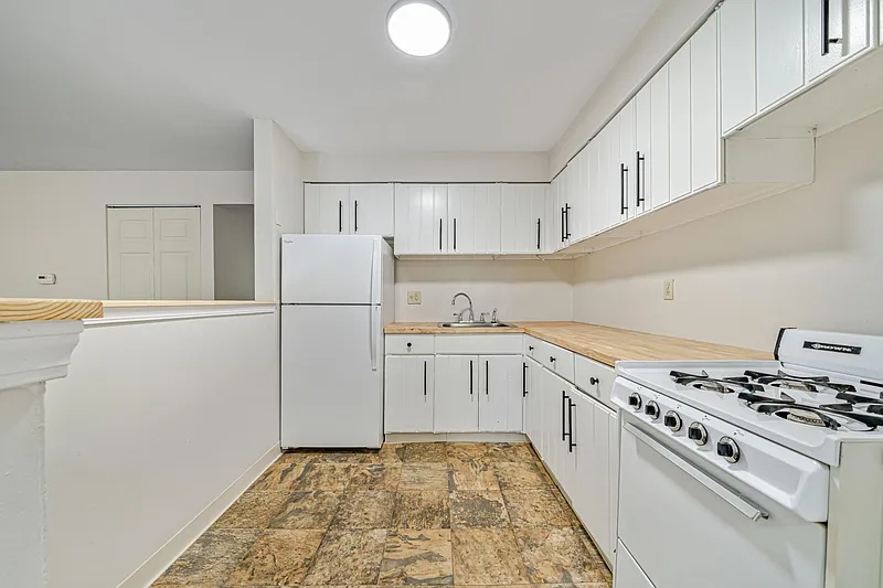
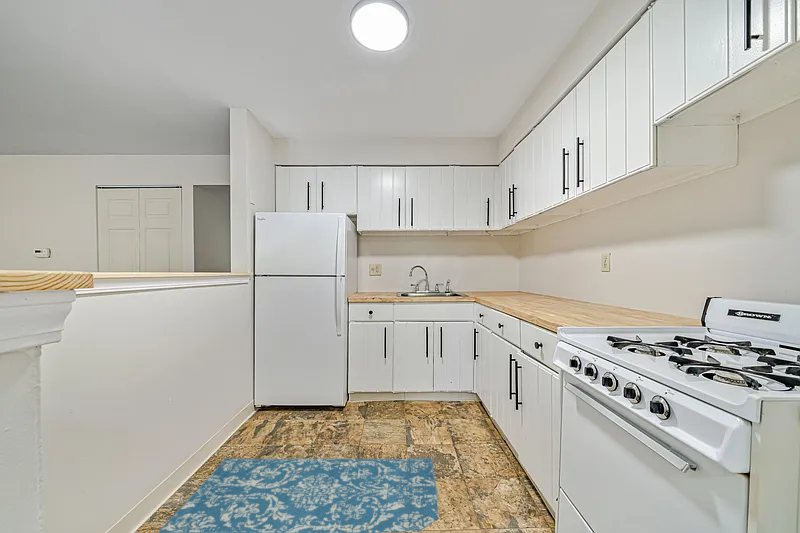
+ rug (316, 490)
